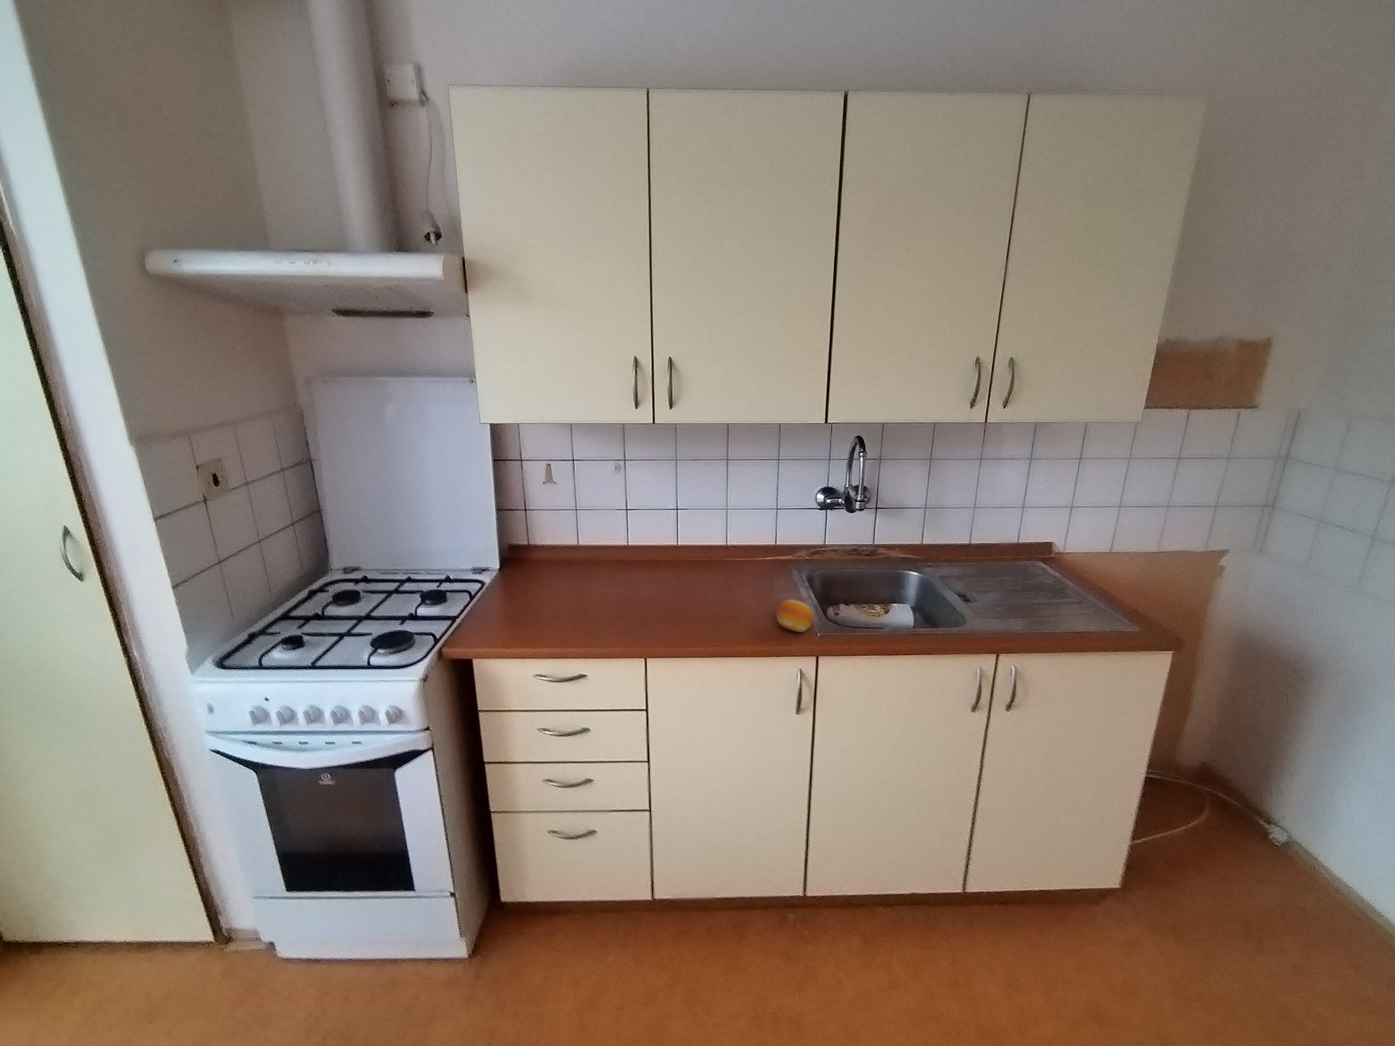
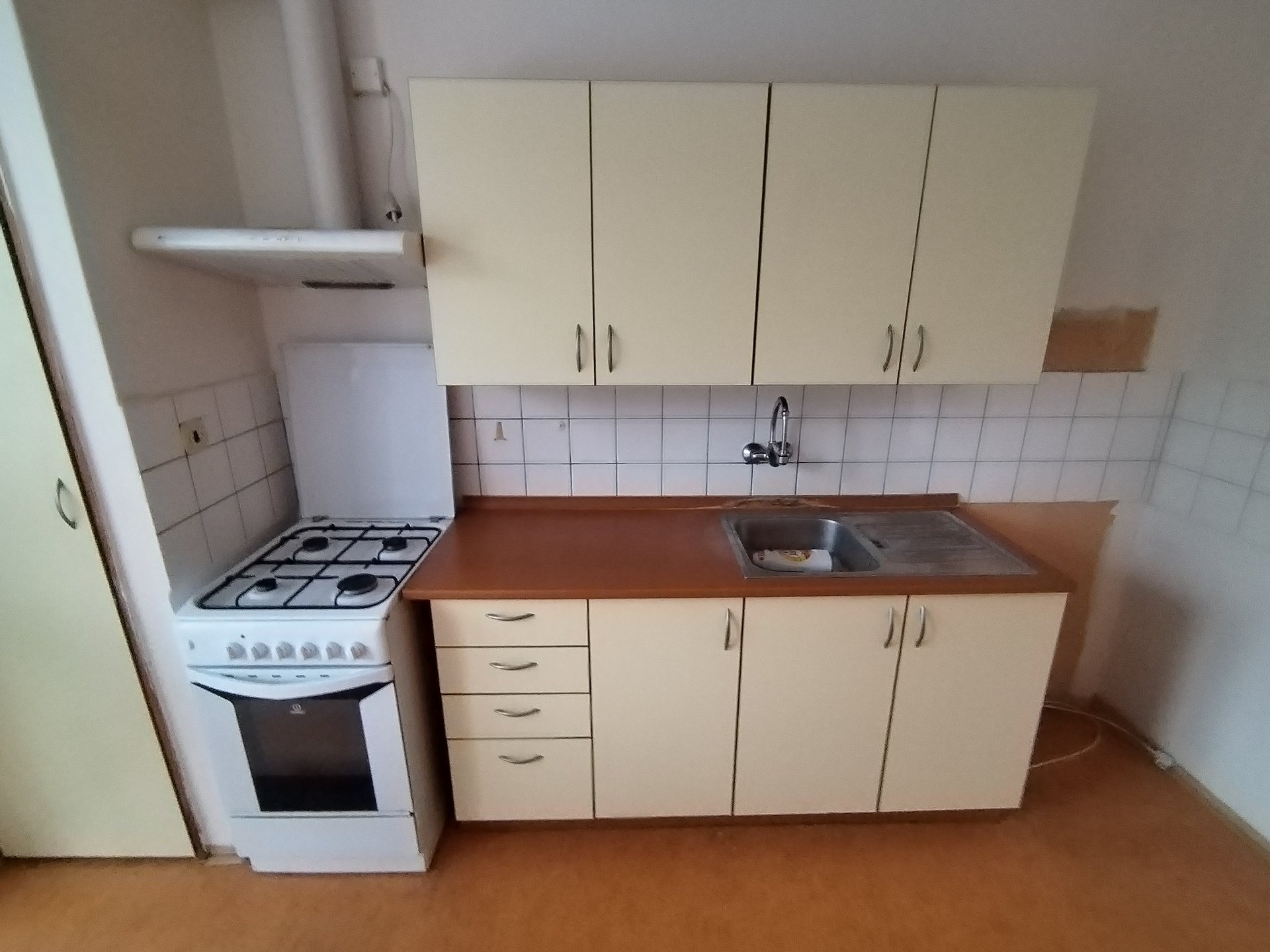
- fruit (795, 615)
